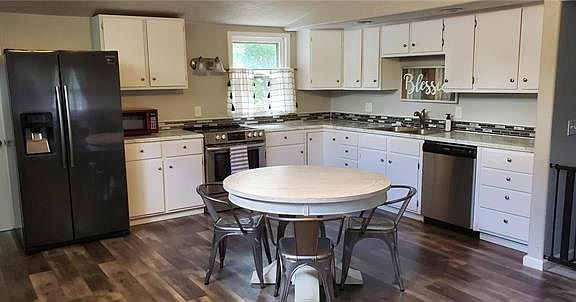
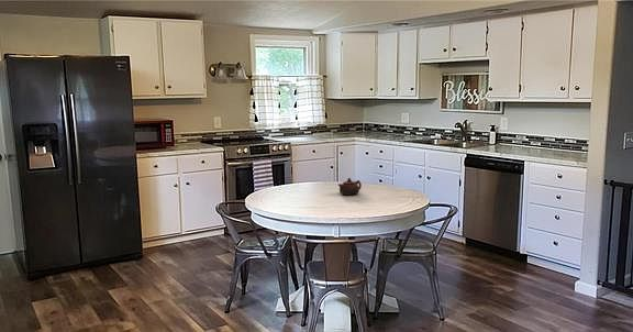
+ teapot (349, 186)
